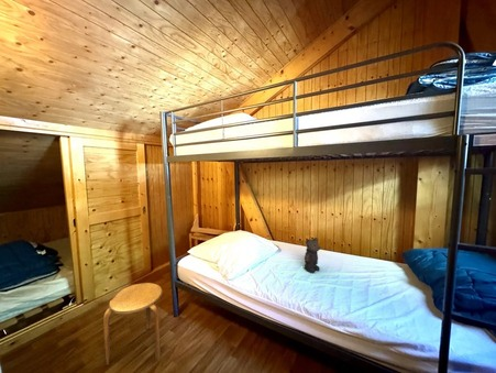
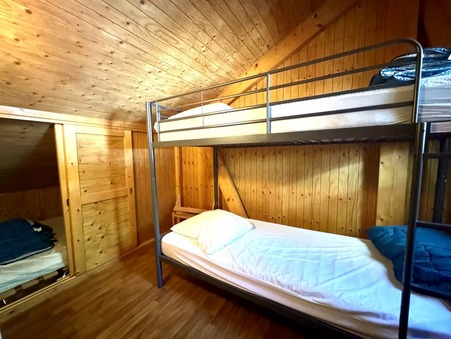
- bear (310, 253)
- stool (131, 312)
